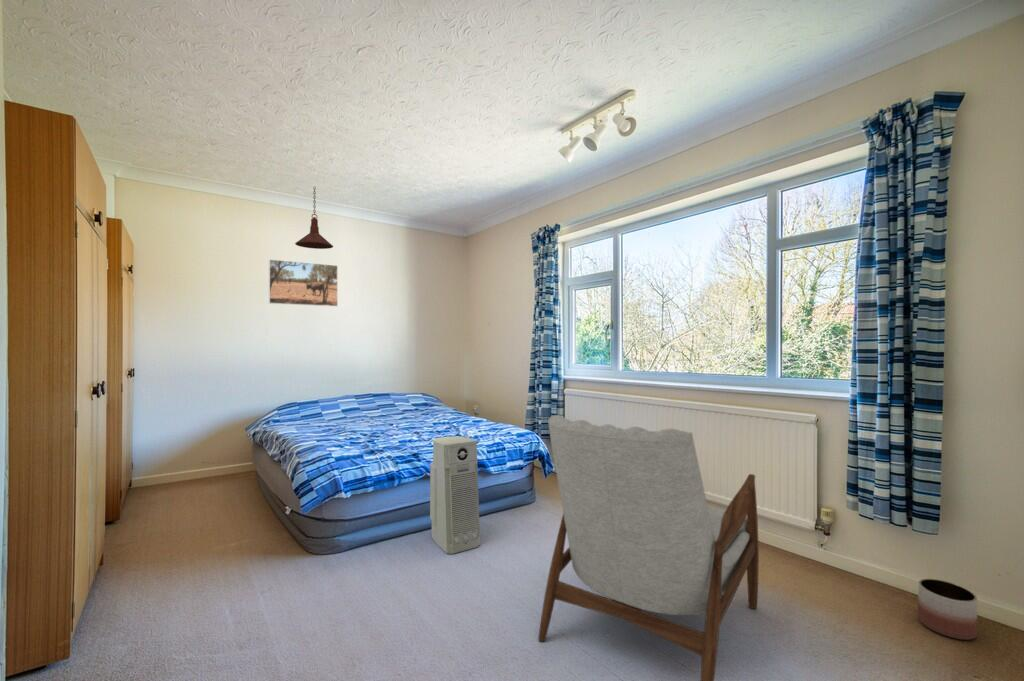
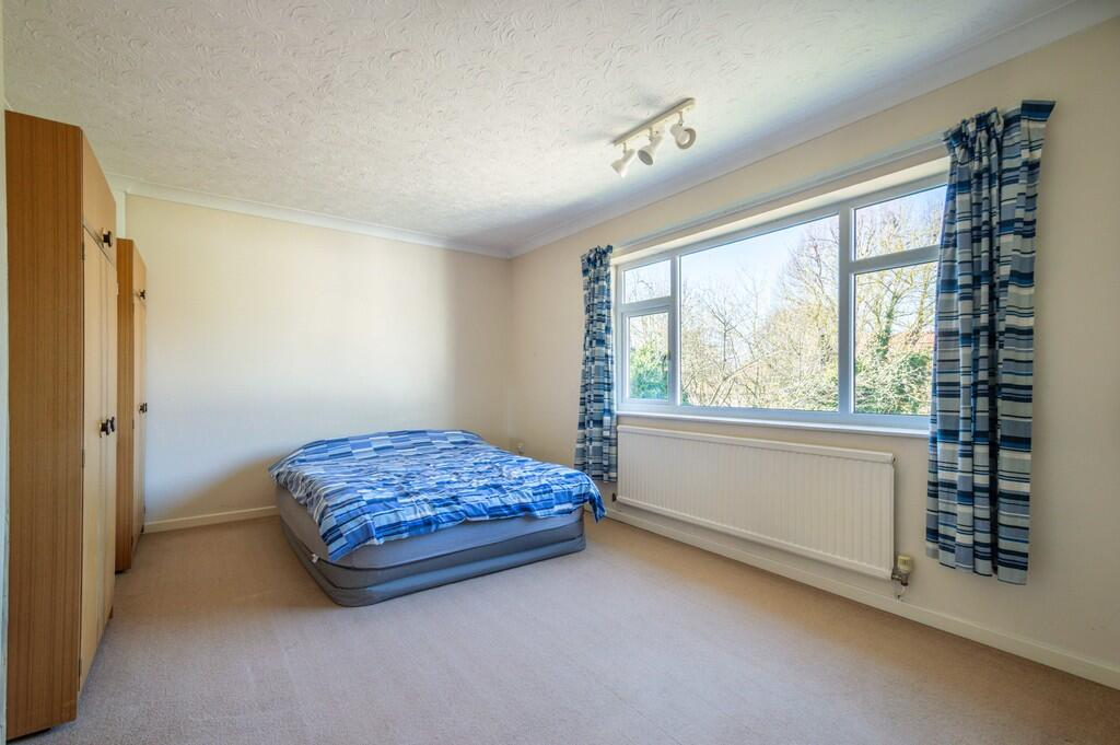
- armchair (647, 517)
- pendant light (314, 217)
- planter (946, 608)
- air purifier (453, 489)
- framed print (304, 283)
